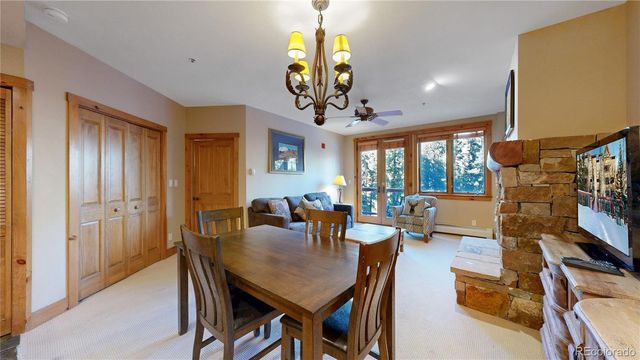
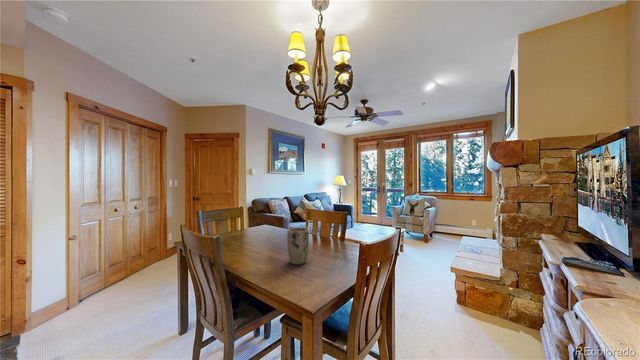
+ plant pot (298, 245)
